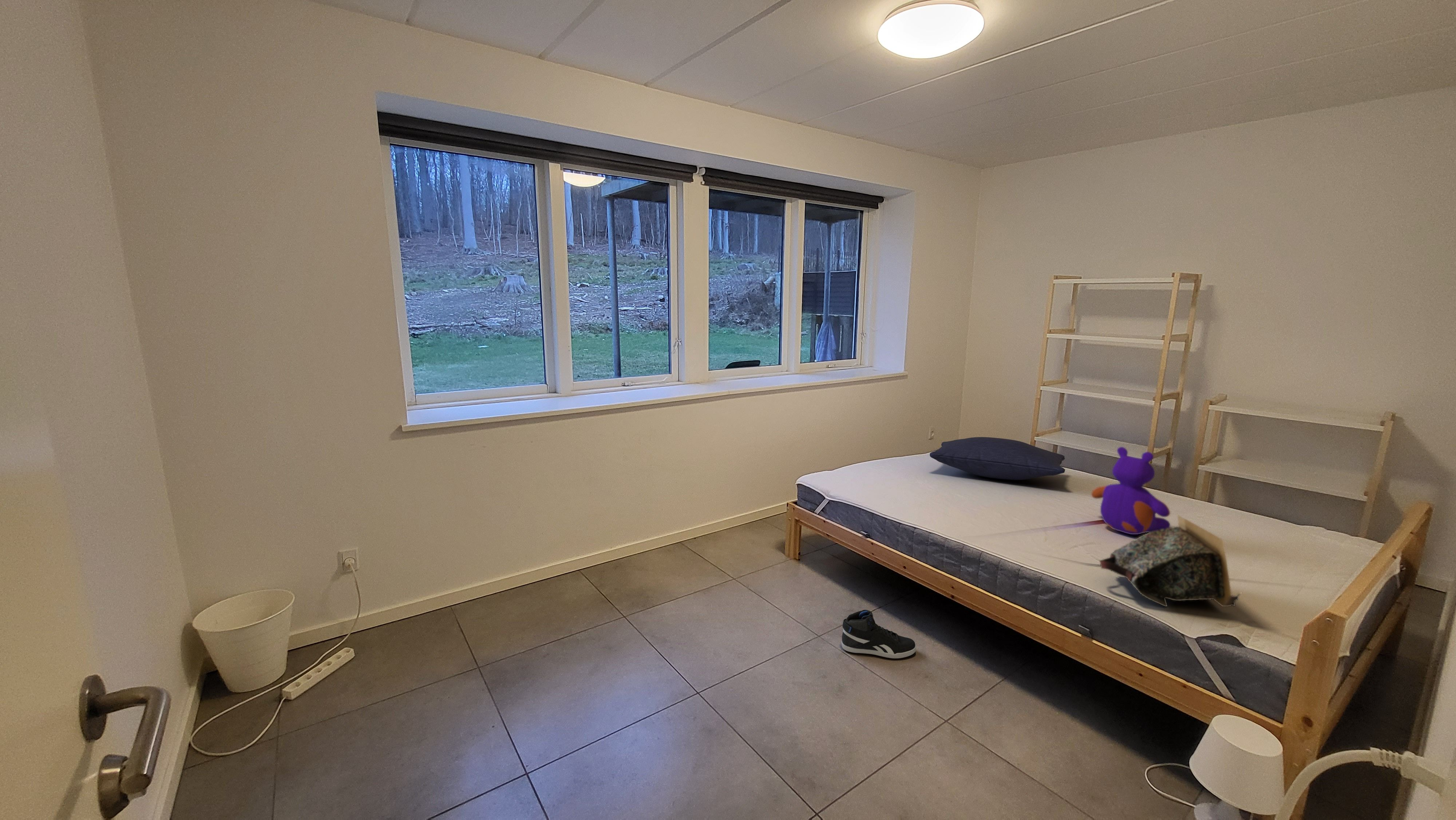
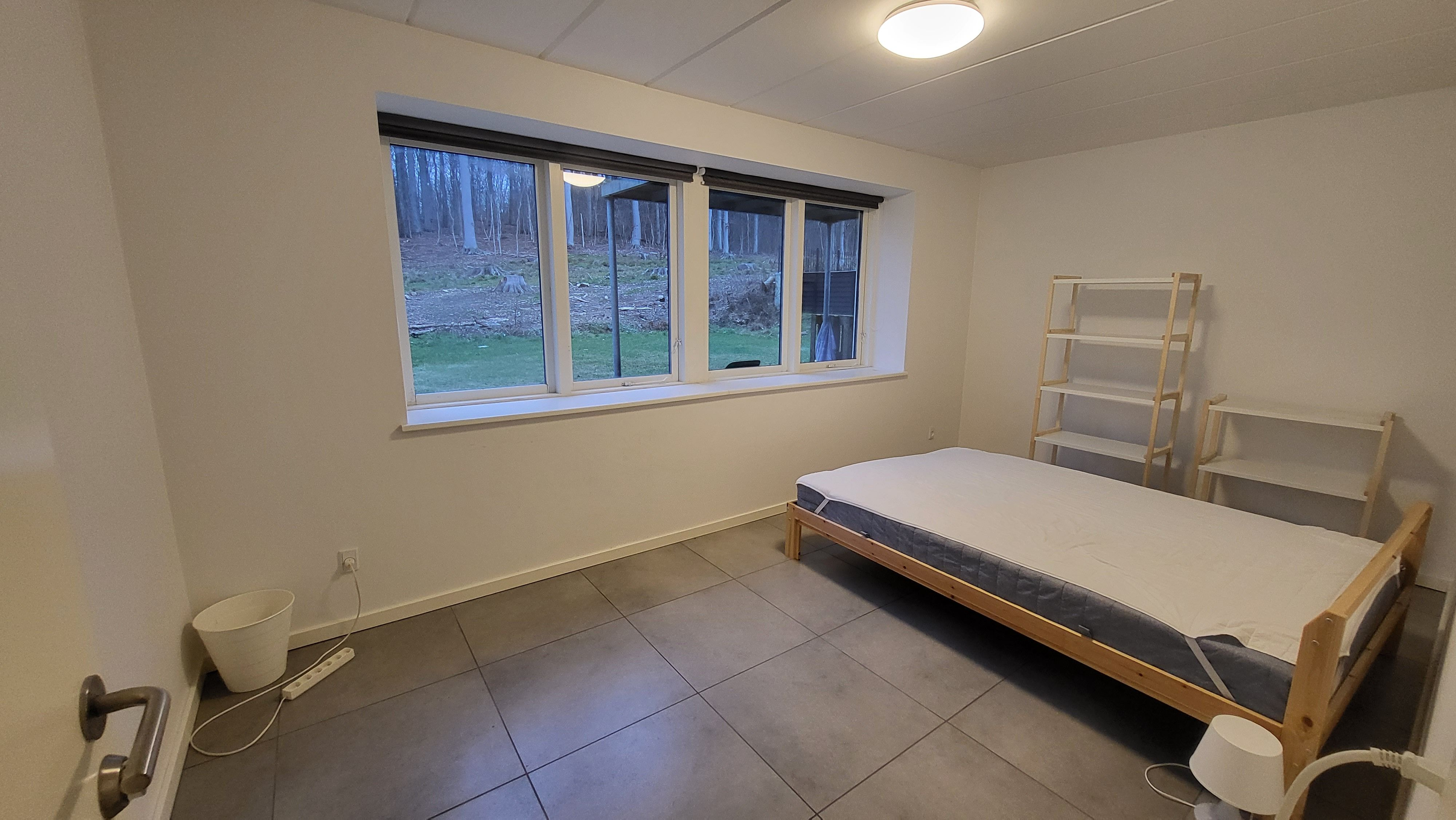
- tote bag (1175, 559)
- sneaker (879, 632)
- pillow (997, 458)
- stuffed bear (1137, 489)
